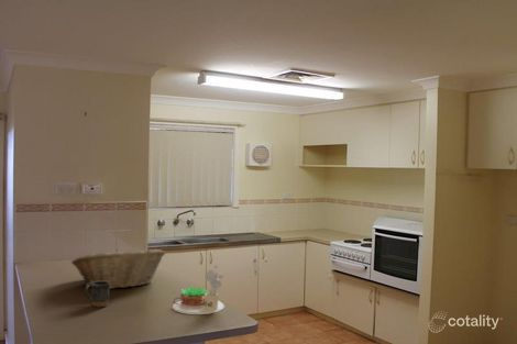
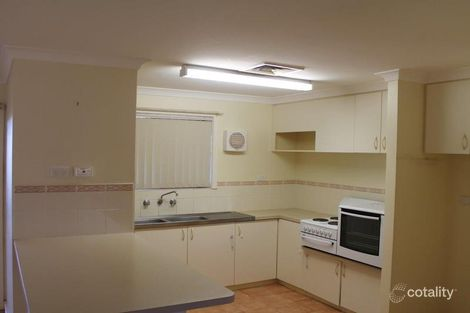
- mug (97, 292)
- succulent plant (198, 286)
- fruit basket (119, 264)
